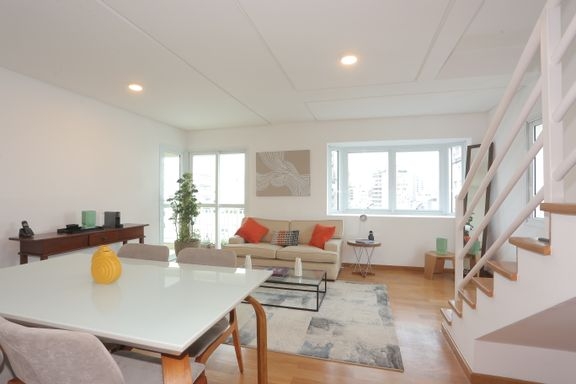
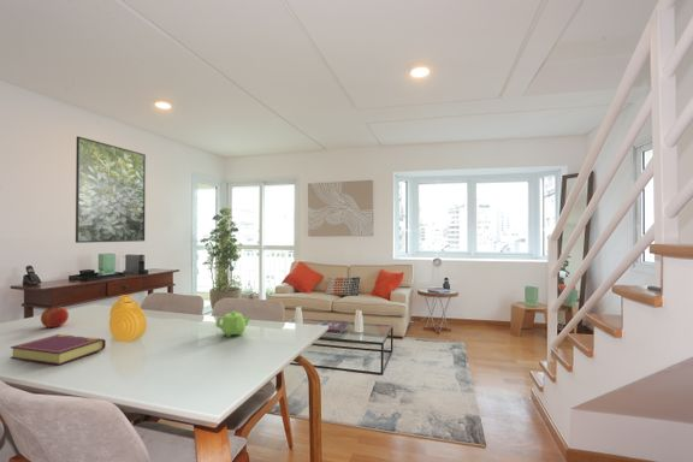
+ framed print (113, 194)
+ fruit (54, 315)
+ teapot (233, 322)
+ book (59, 346)
